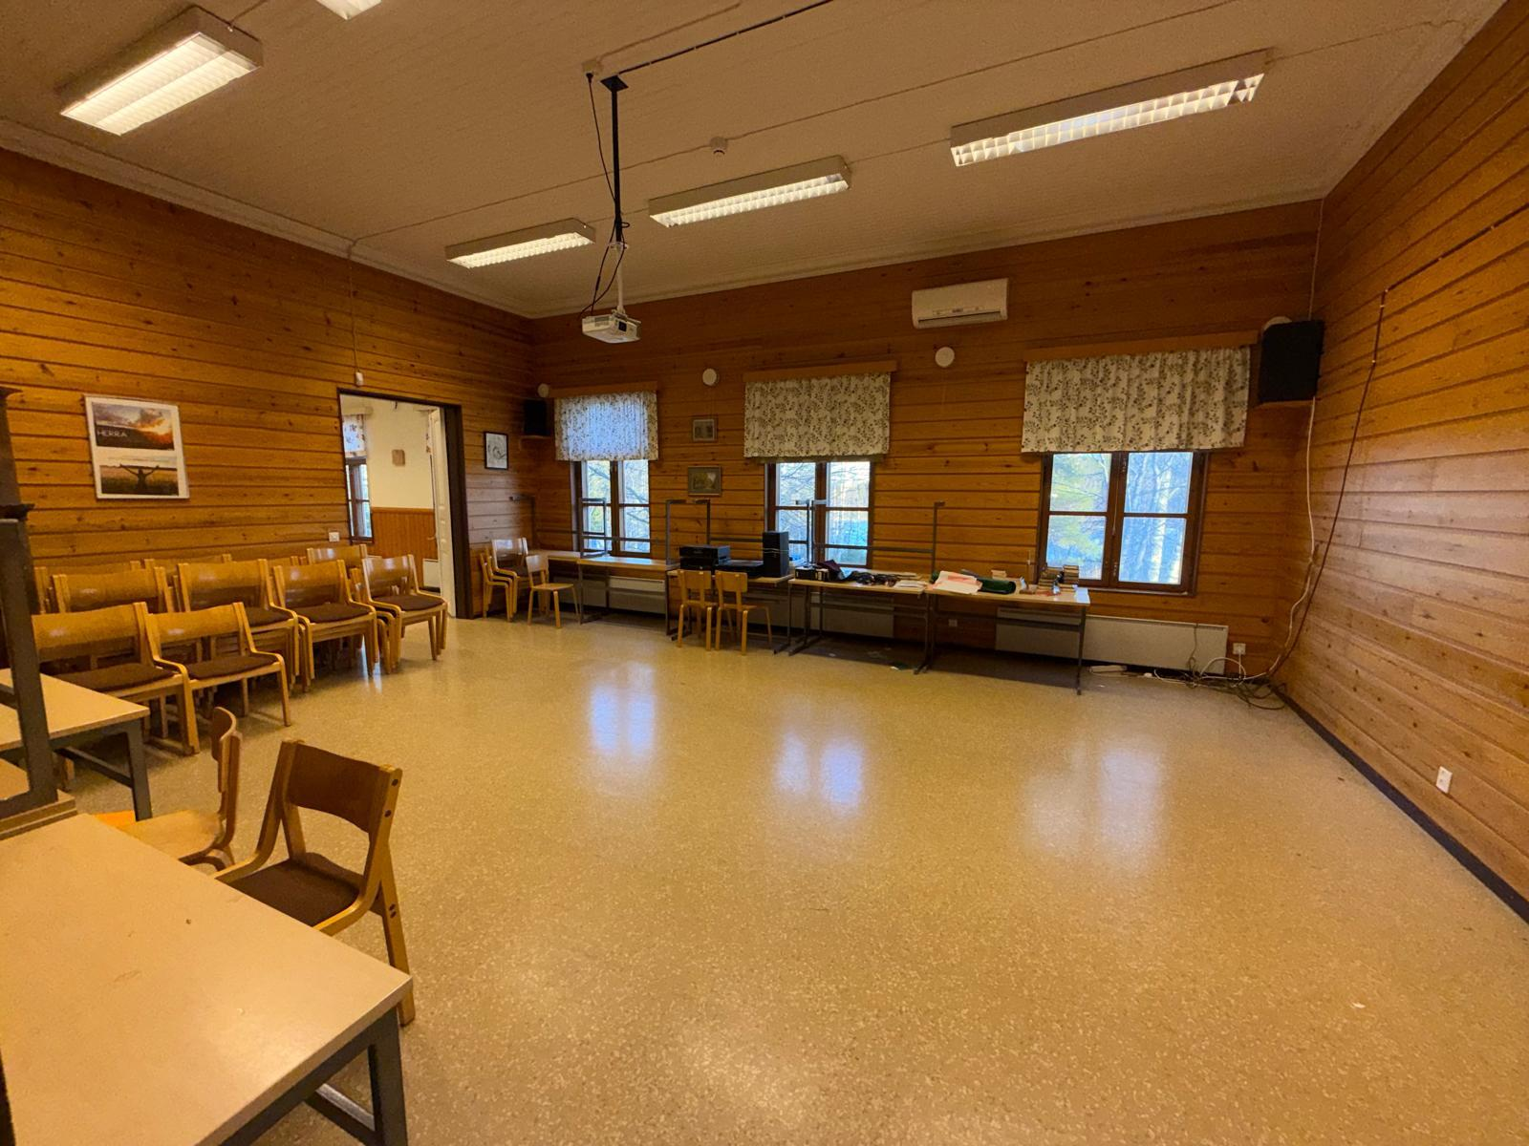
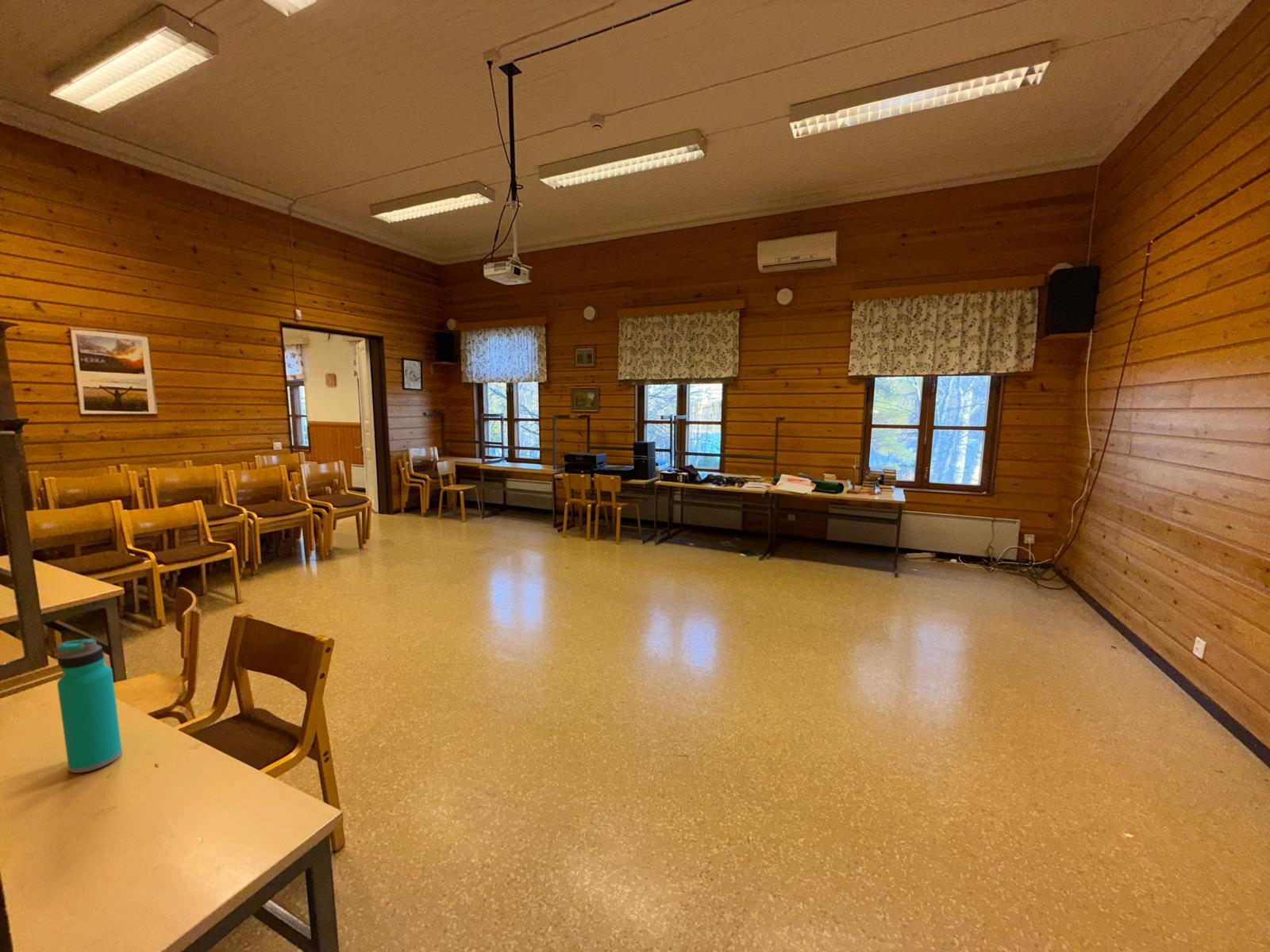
+ water bottle (88, 701)
